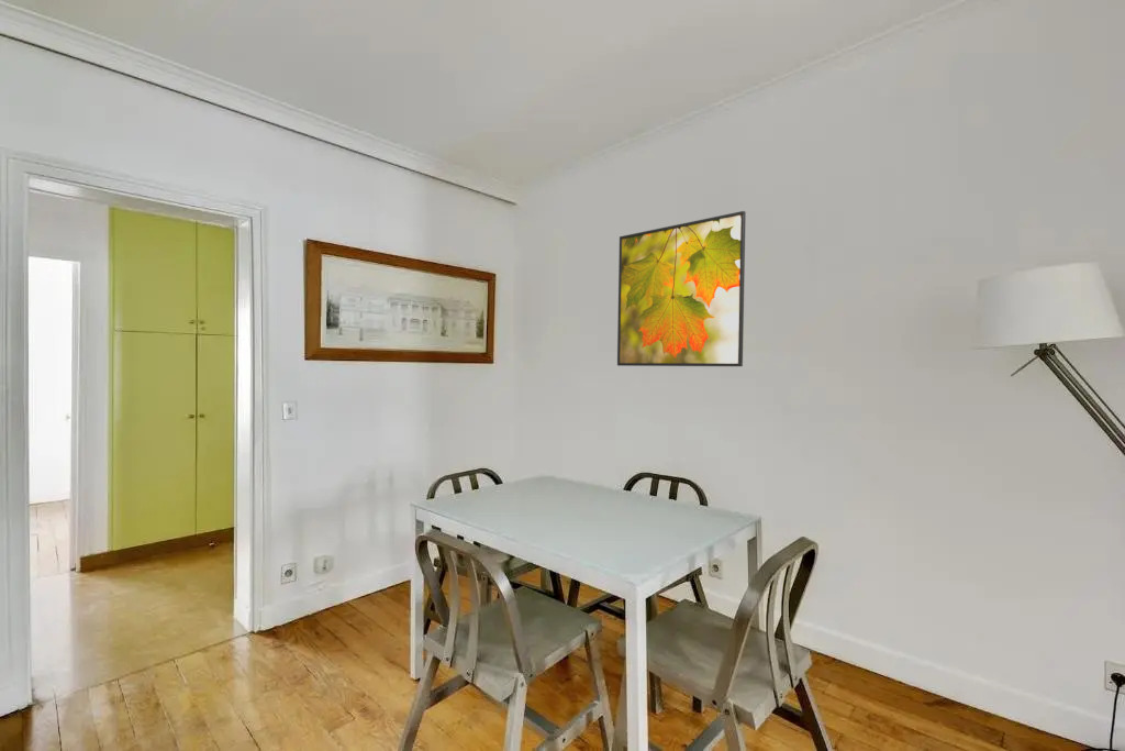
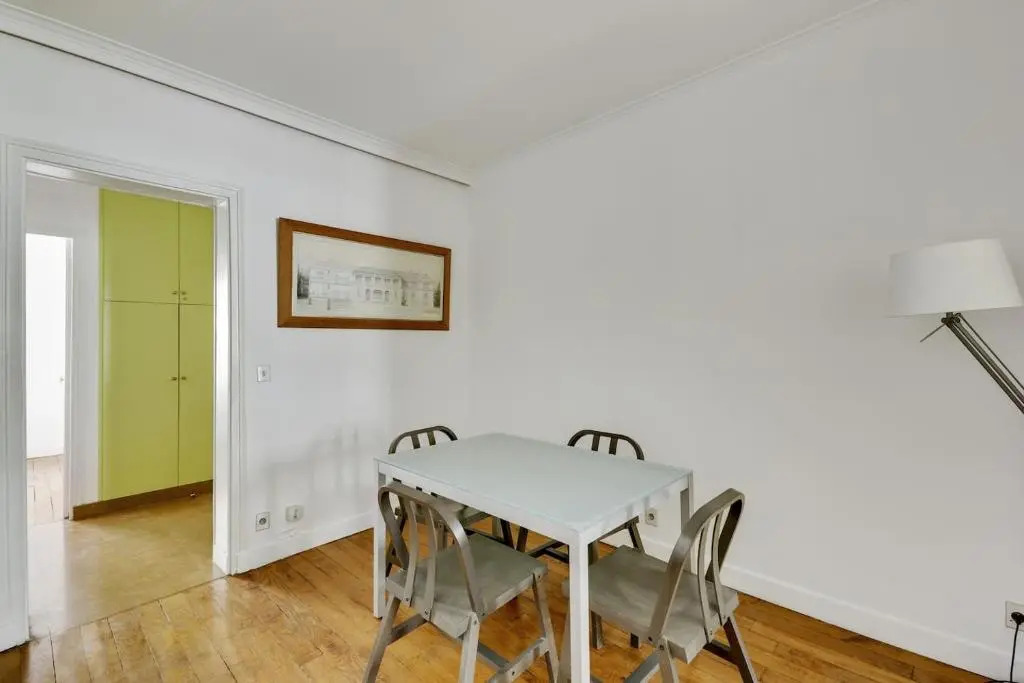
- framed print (675, 295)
